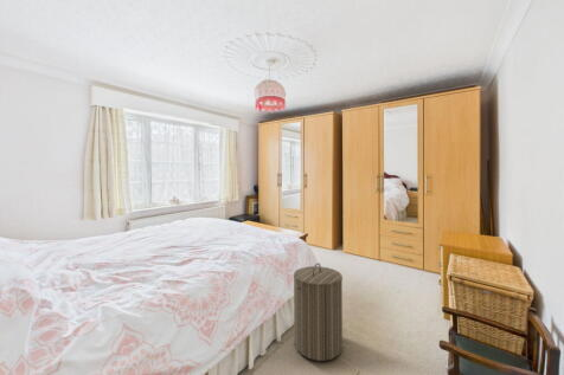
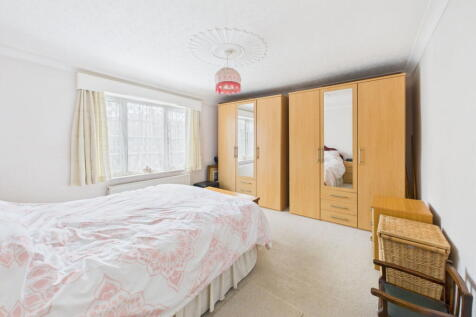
- laundry hamper (318, 303)
